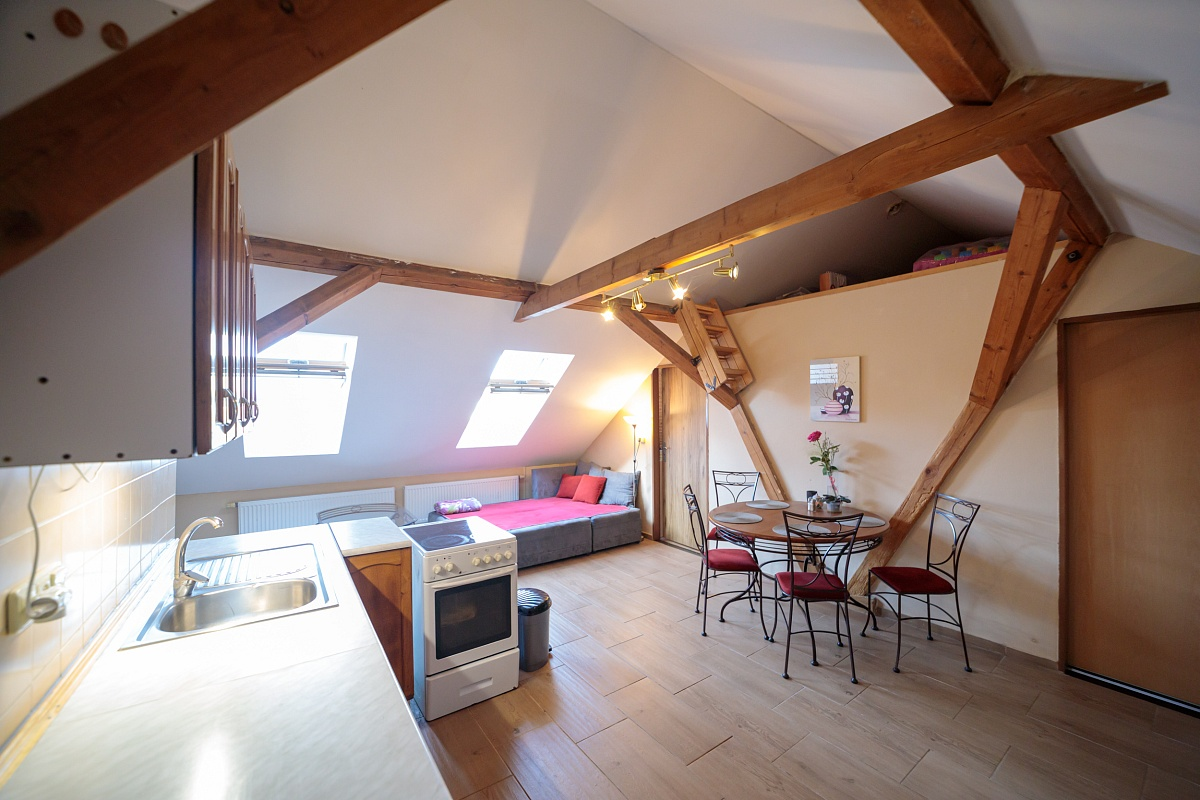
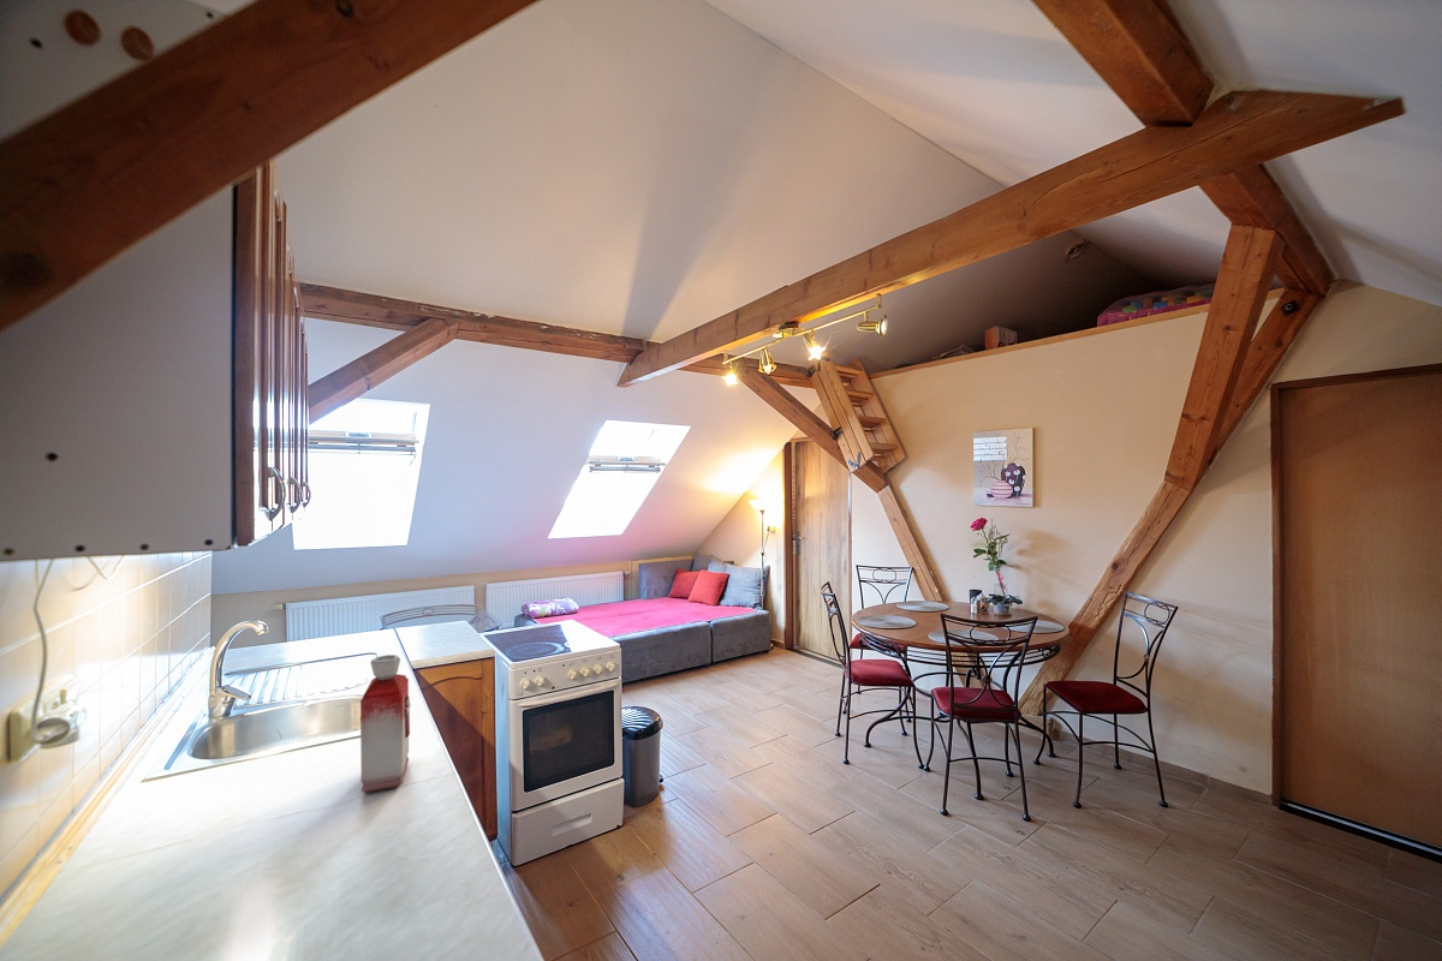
+ bottle (386, 717)
